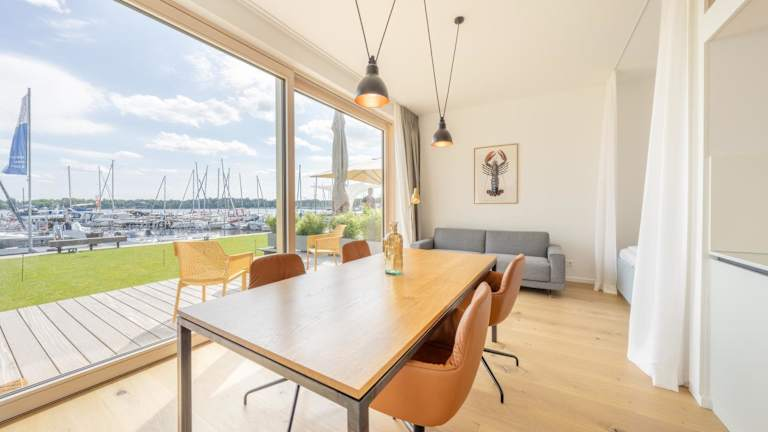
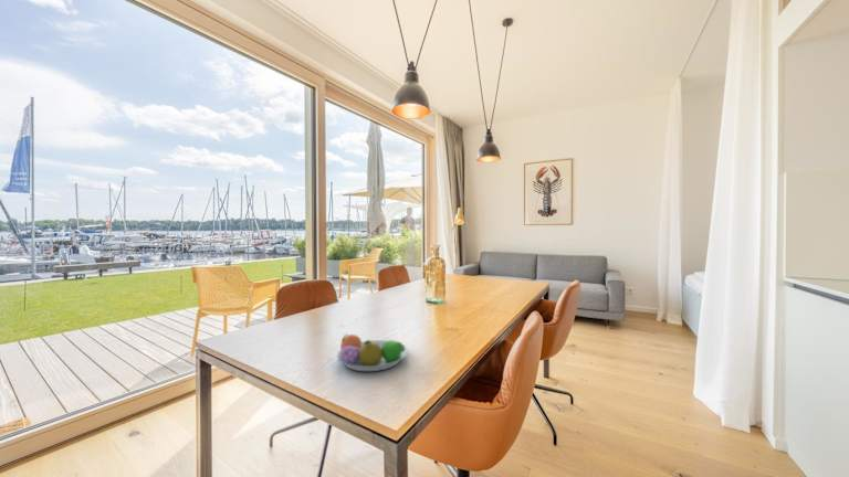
+ fruit bowl (374, 346)
